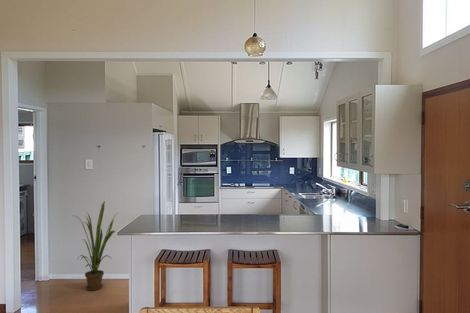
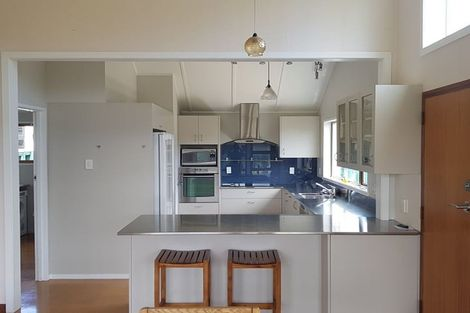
- house plant (93, 245)
